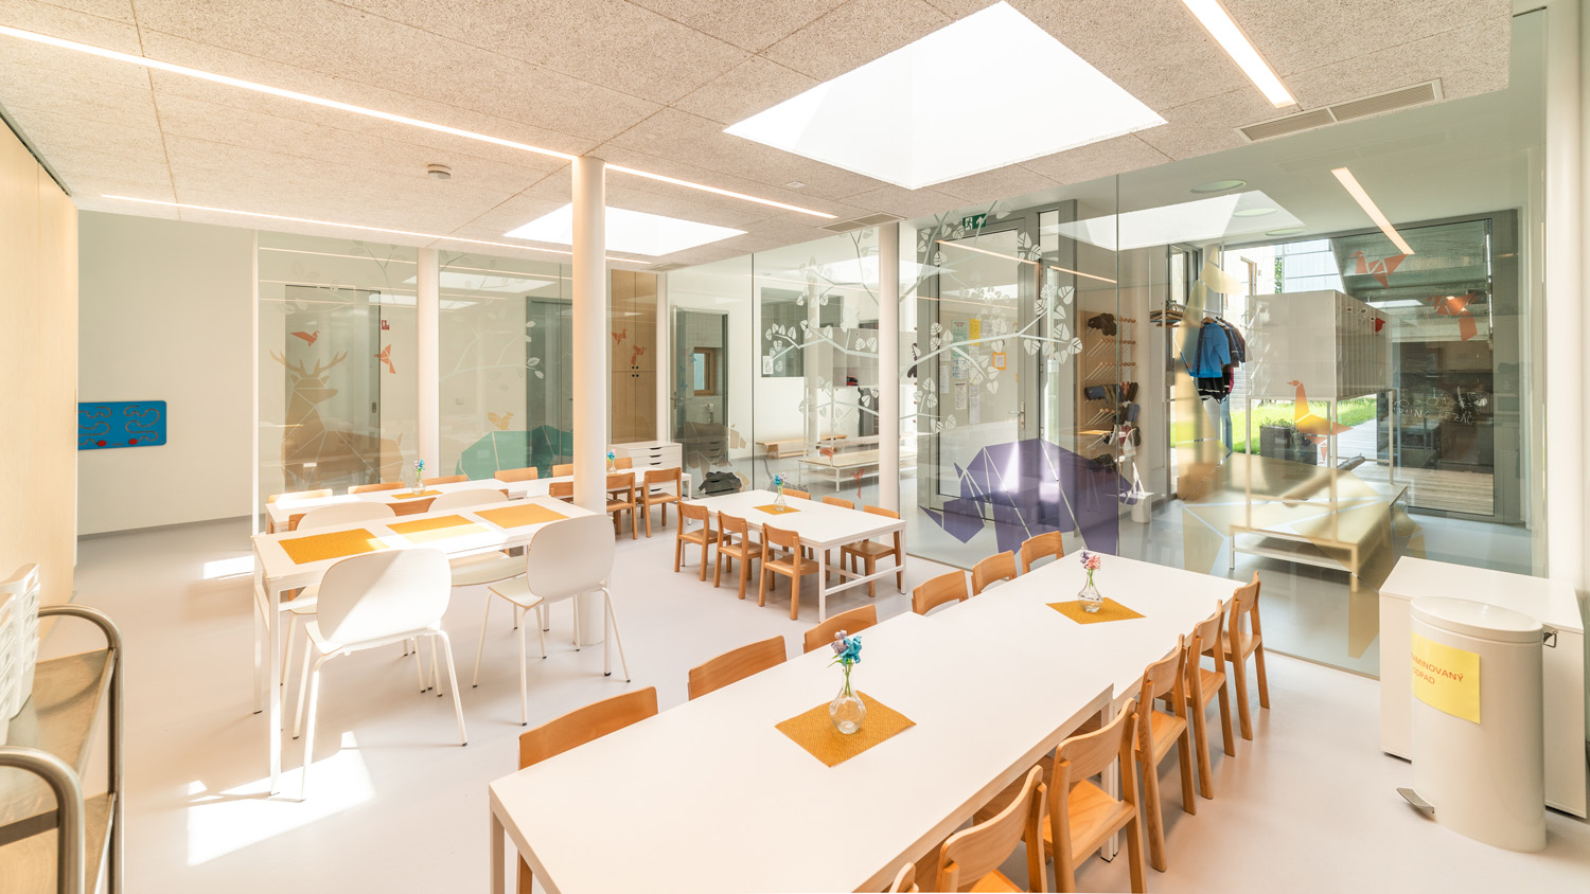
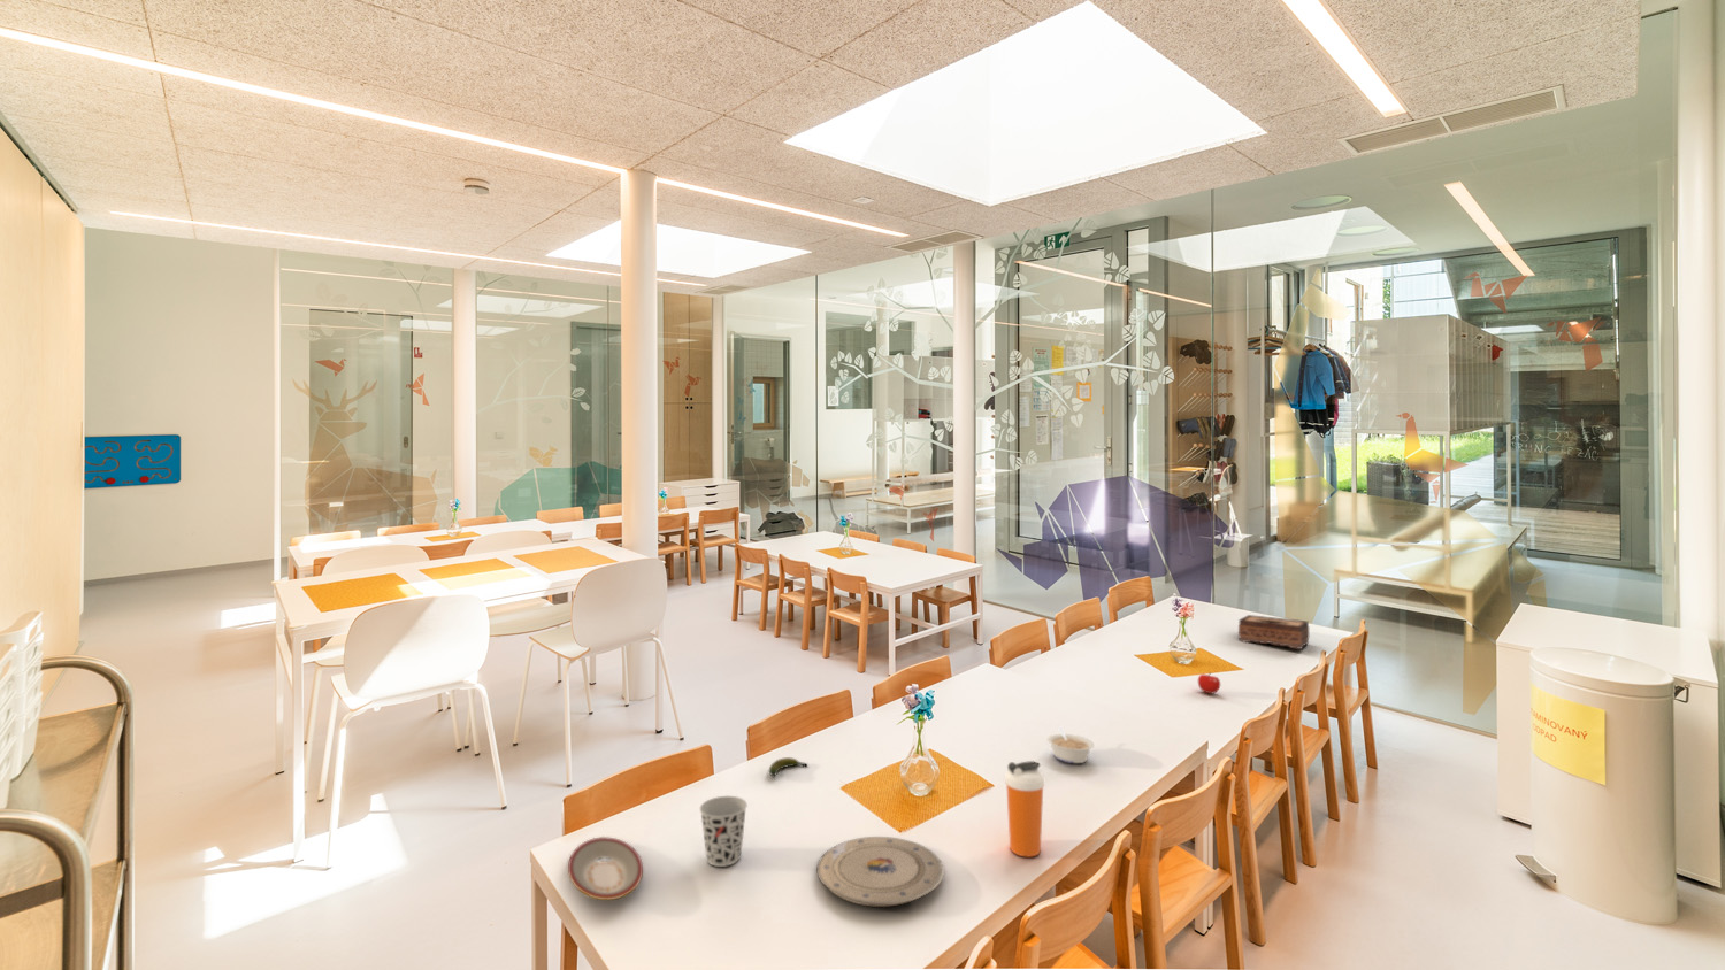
+ cup (724, 831)
+ tissue box (1274, 631)
+ banana (787, 765)
+ legume (1069, 747)
+ plate (605, 871)
+ shaker bottle (1025, 807)
+ apple (1208, 681)
+ plate (880, 871)
